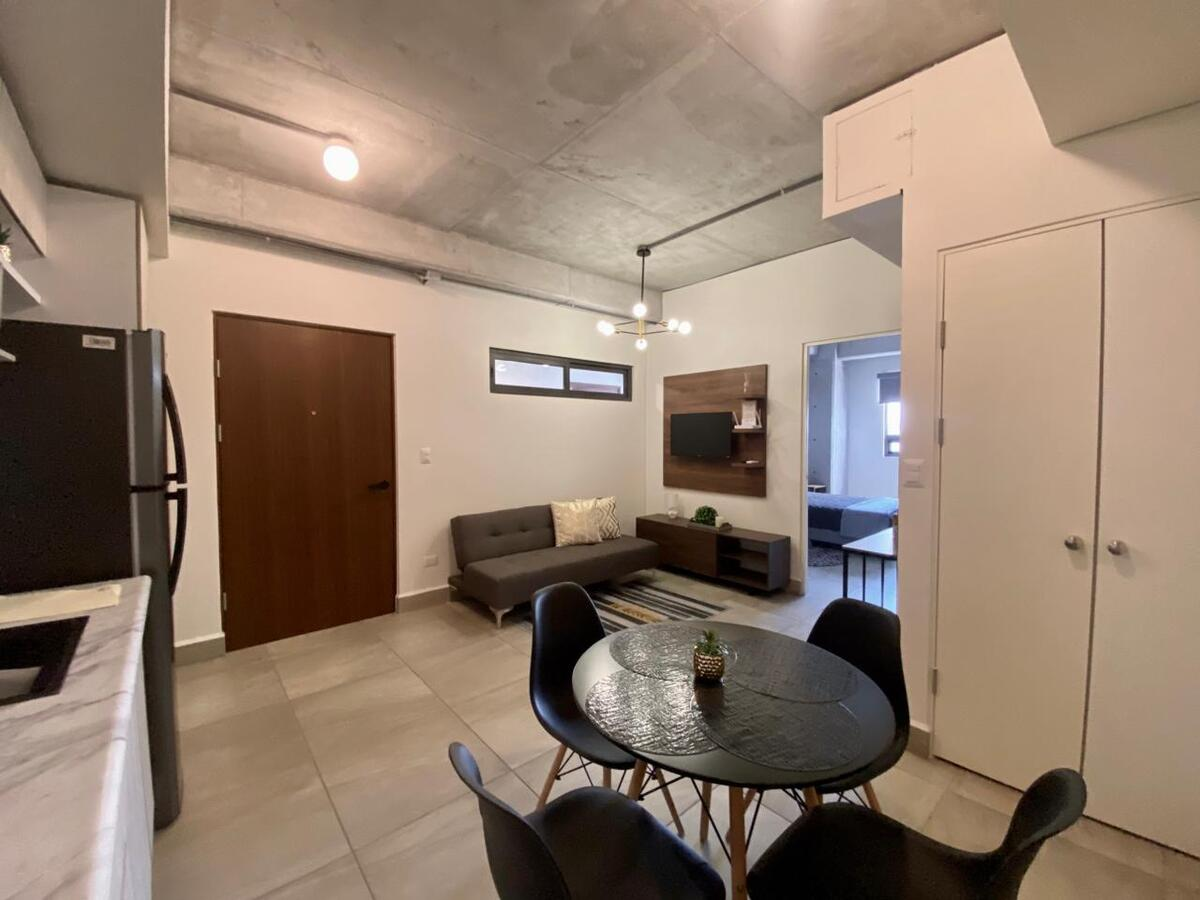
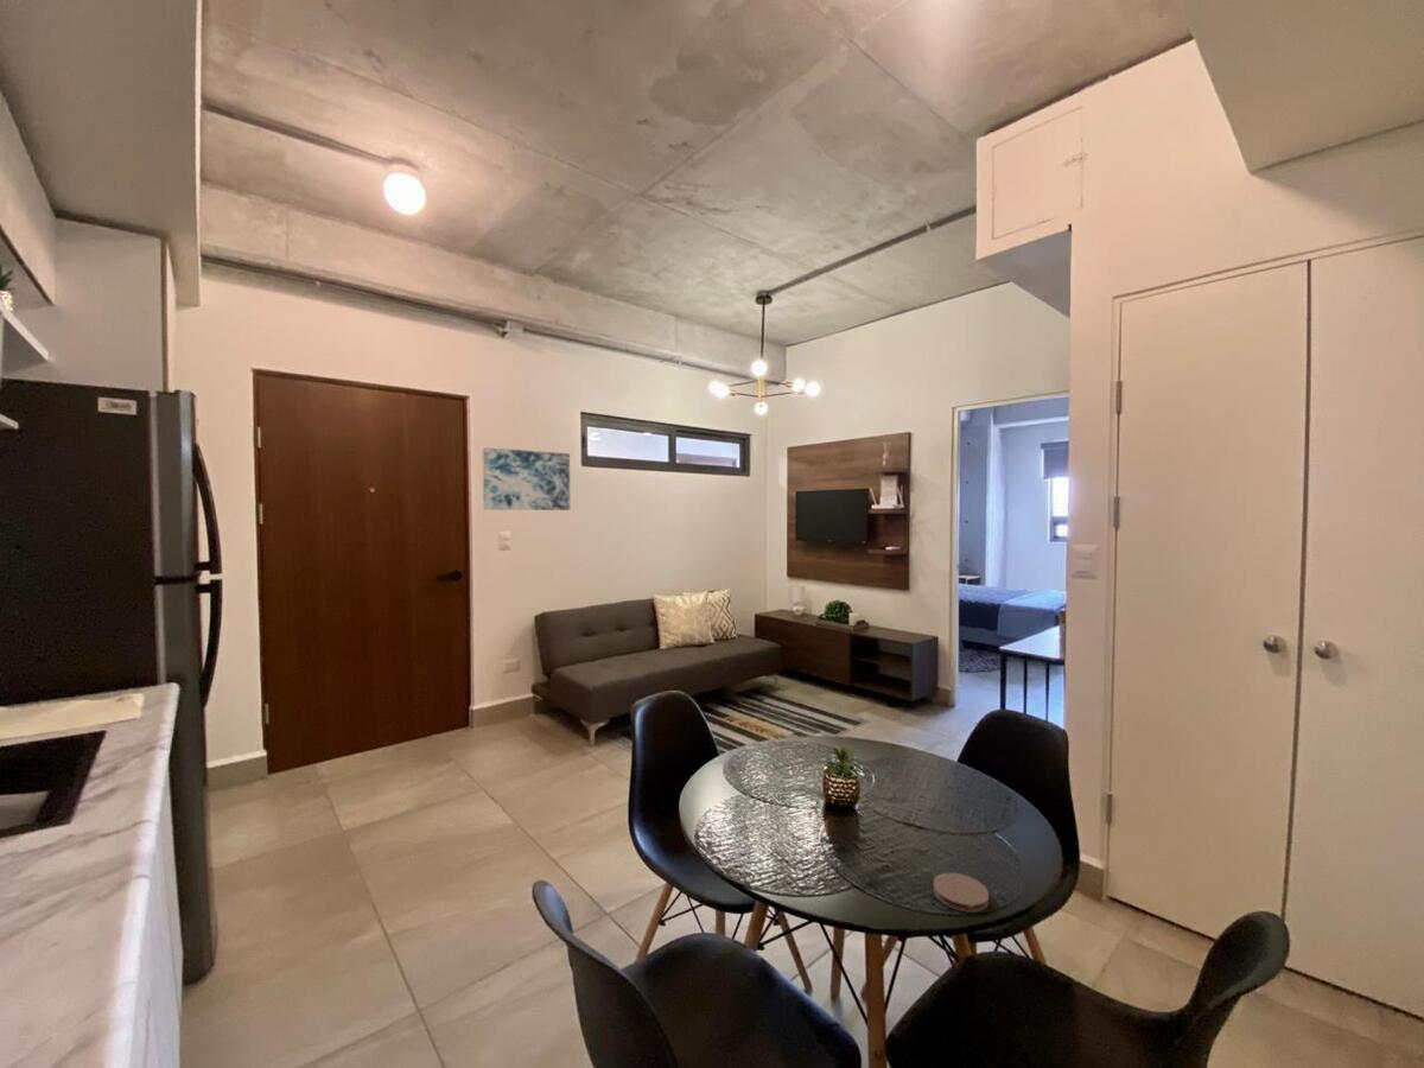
+ wall art (528, 479)
+ coaster (960, 891)
